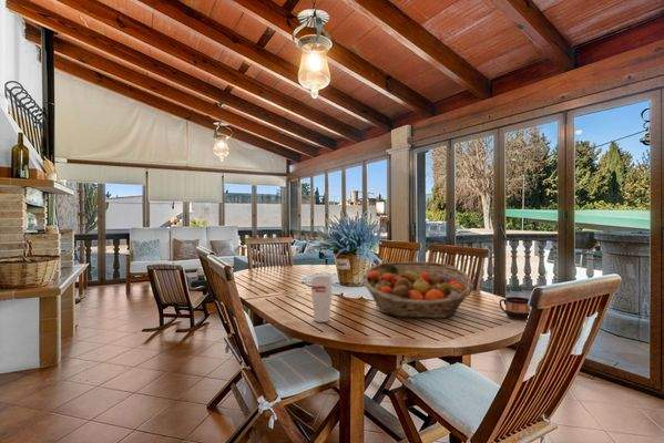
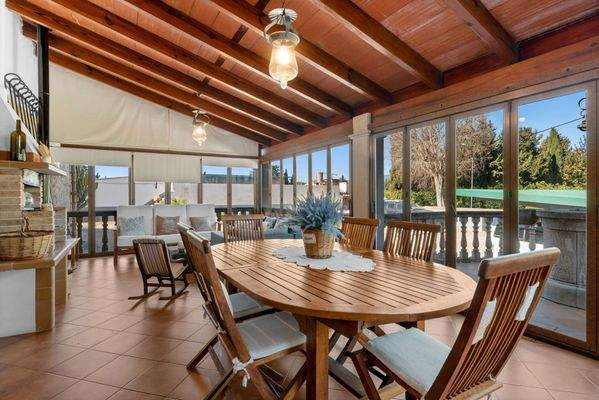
- cup (321, 298)
- cup (517, 308)
- fruit basket (416, 287)
